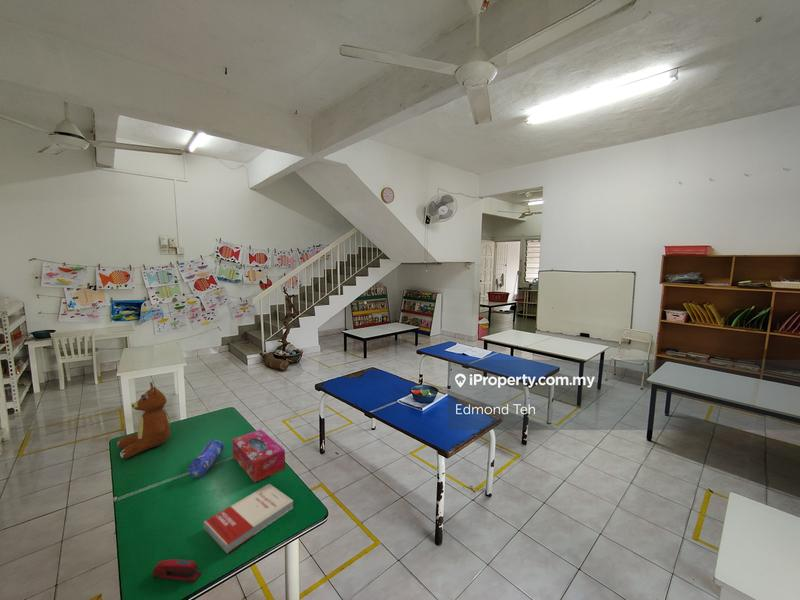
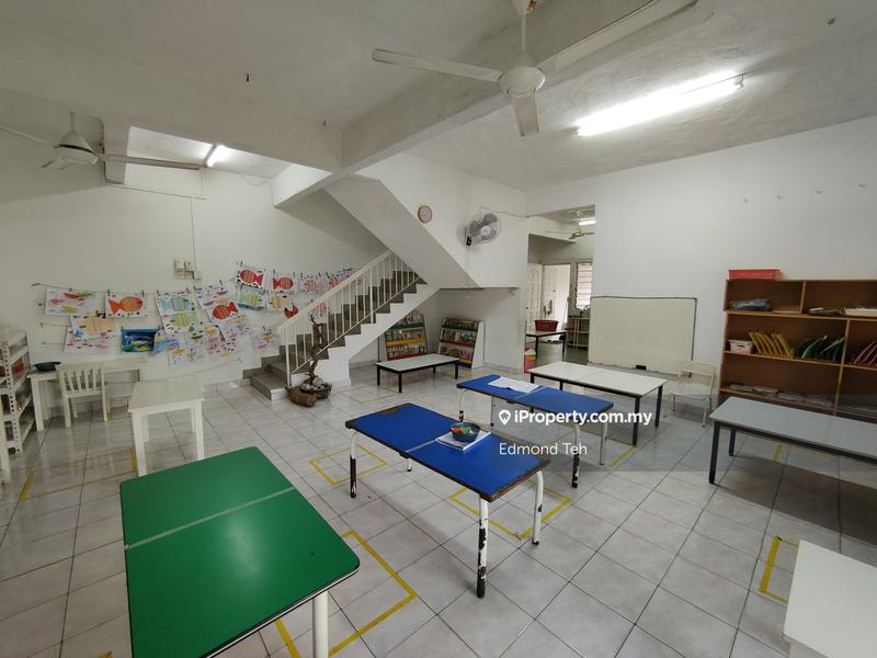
- teddy bear (143, 417)
- stapler (176, 568)
- pencil case (206, 456)
- book (250, 513)
- tissue box (258, 453)
